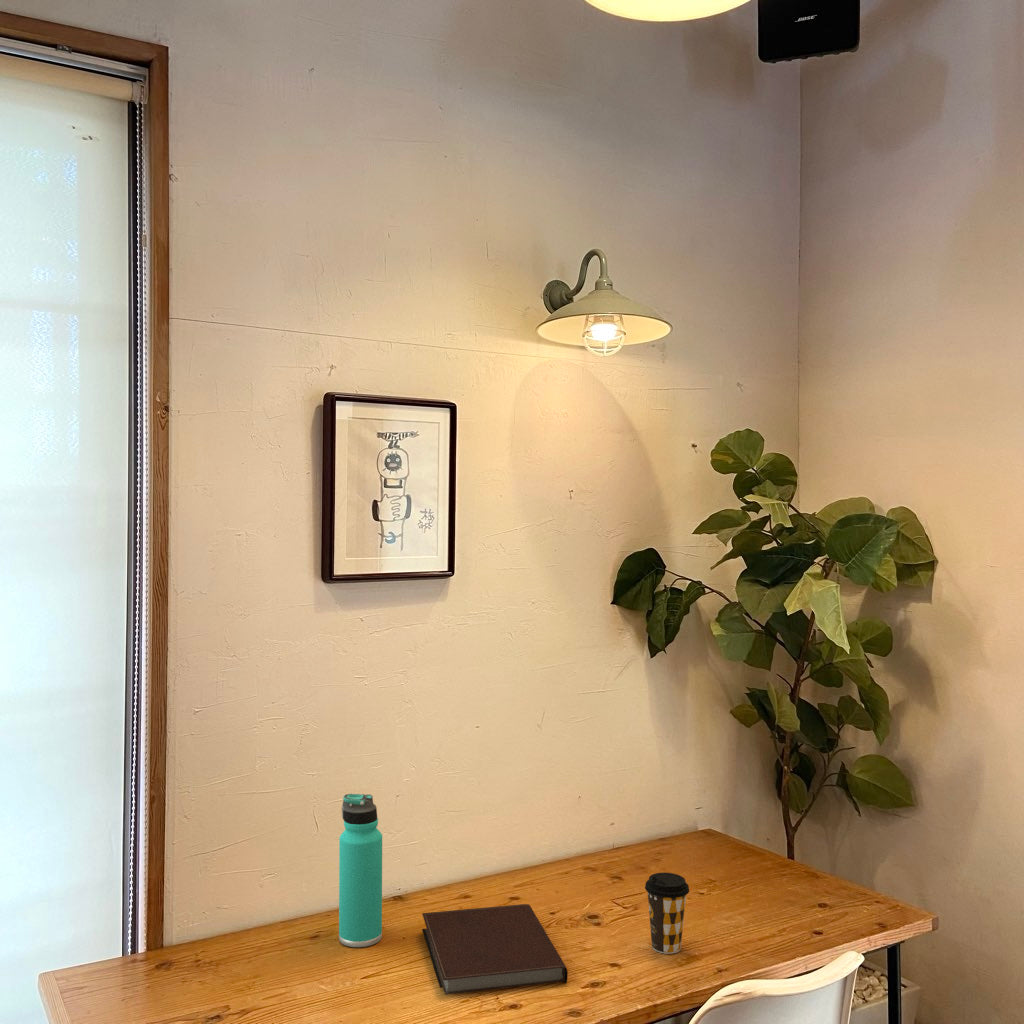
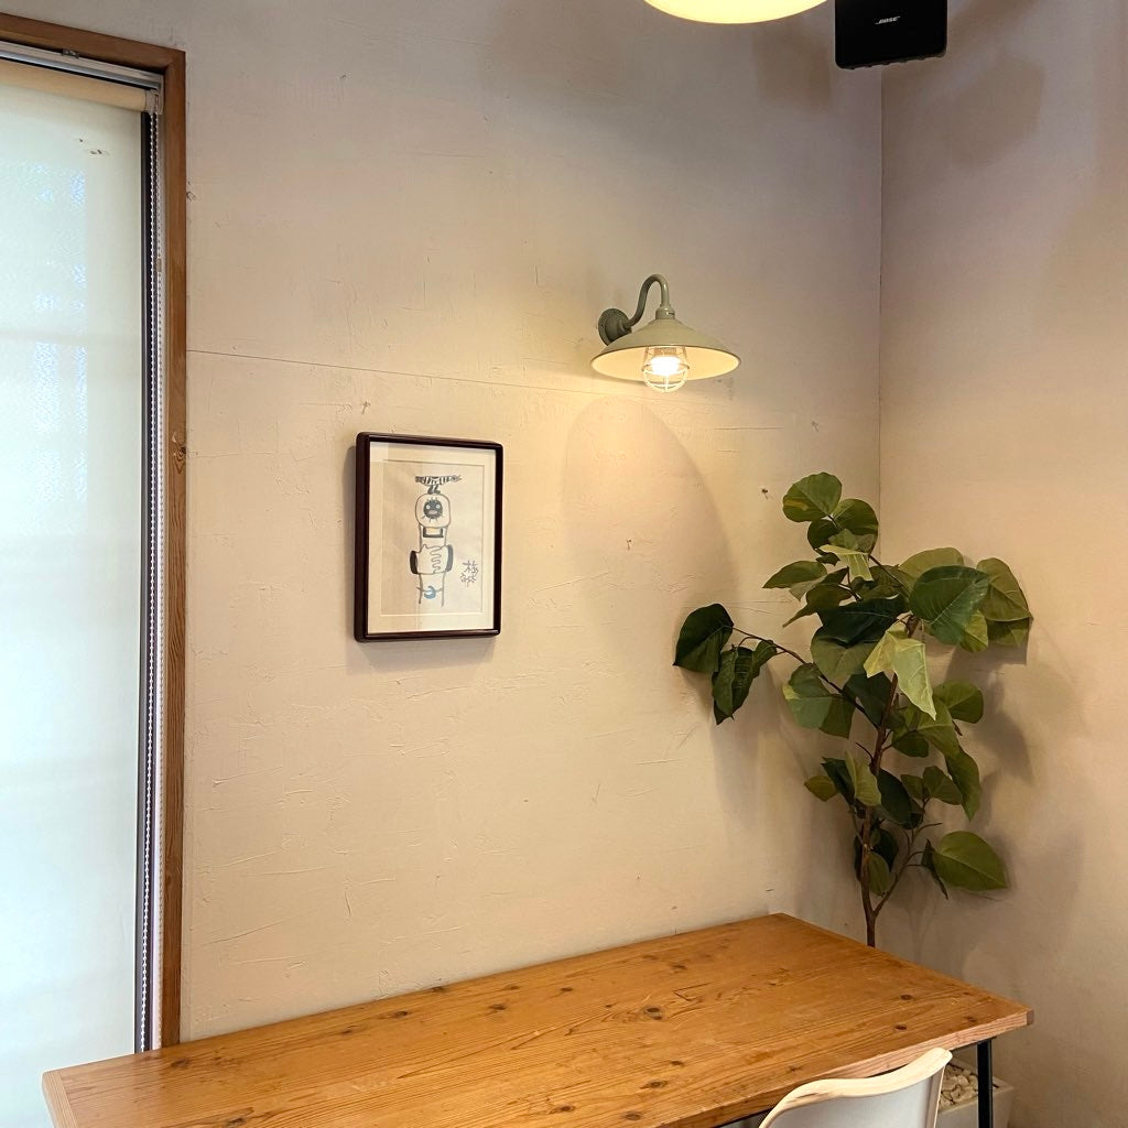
- coffee cup (666, 913)
- notebook (490, 946)
- thermos bottle (360, 866)
